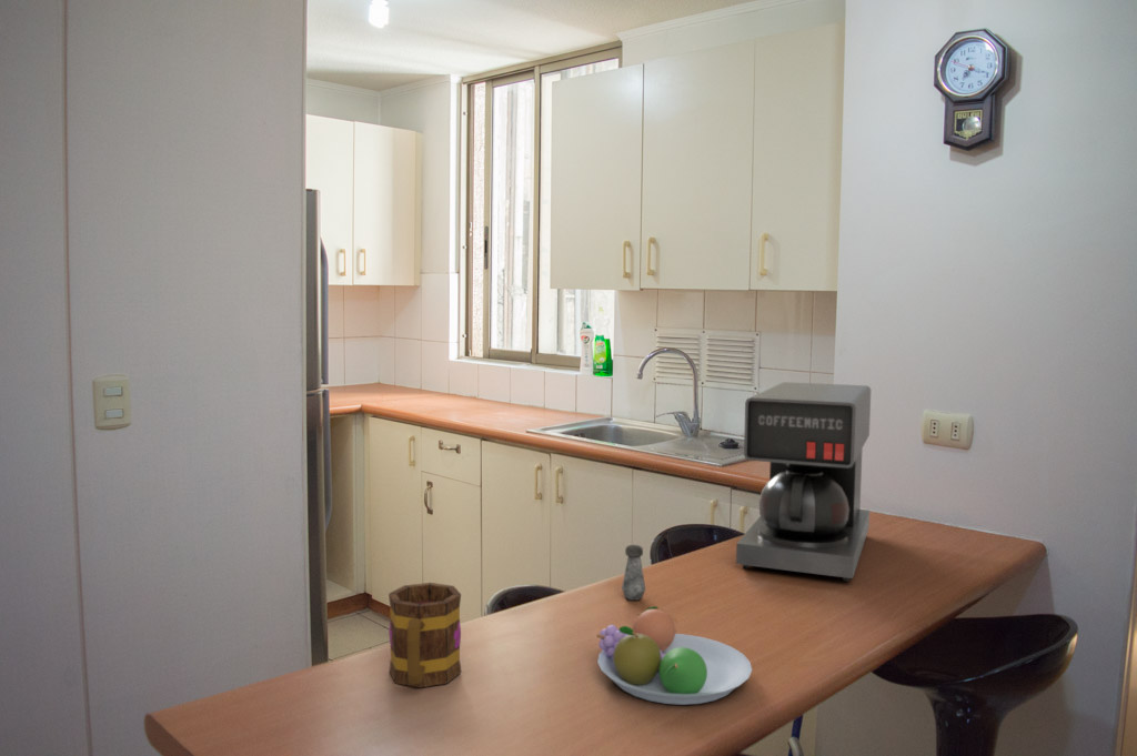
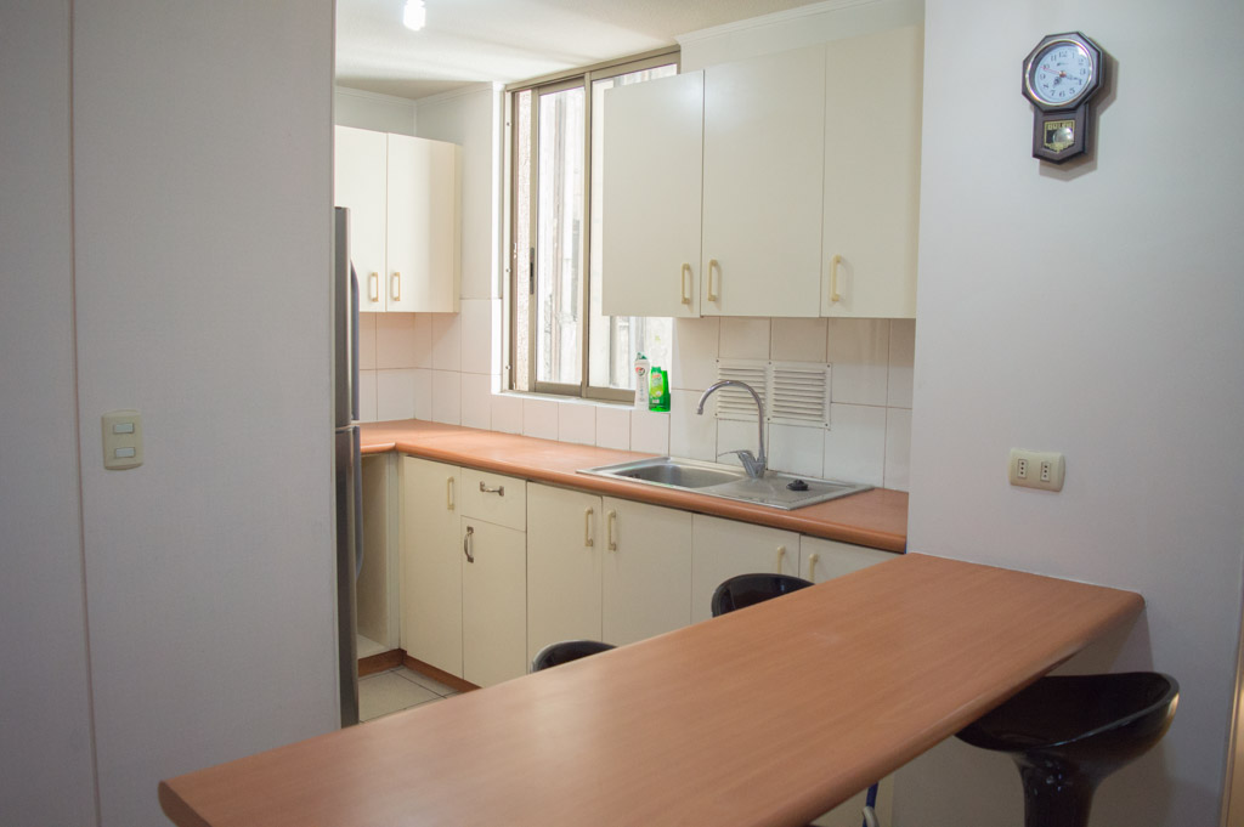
- mug (422, 639)
- salt shaker (633, 572)
- fruit bowl (672, 649)
- coffee maker (809, 471)
